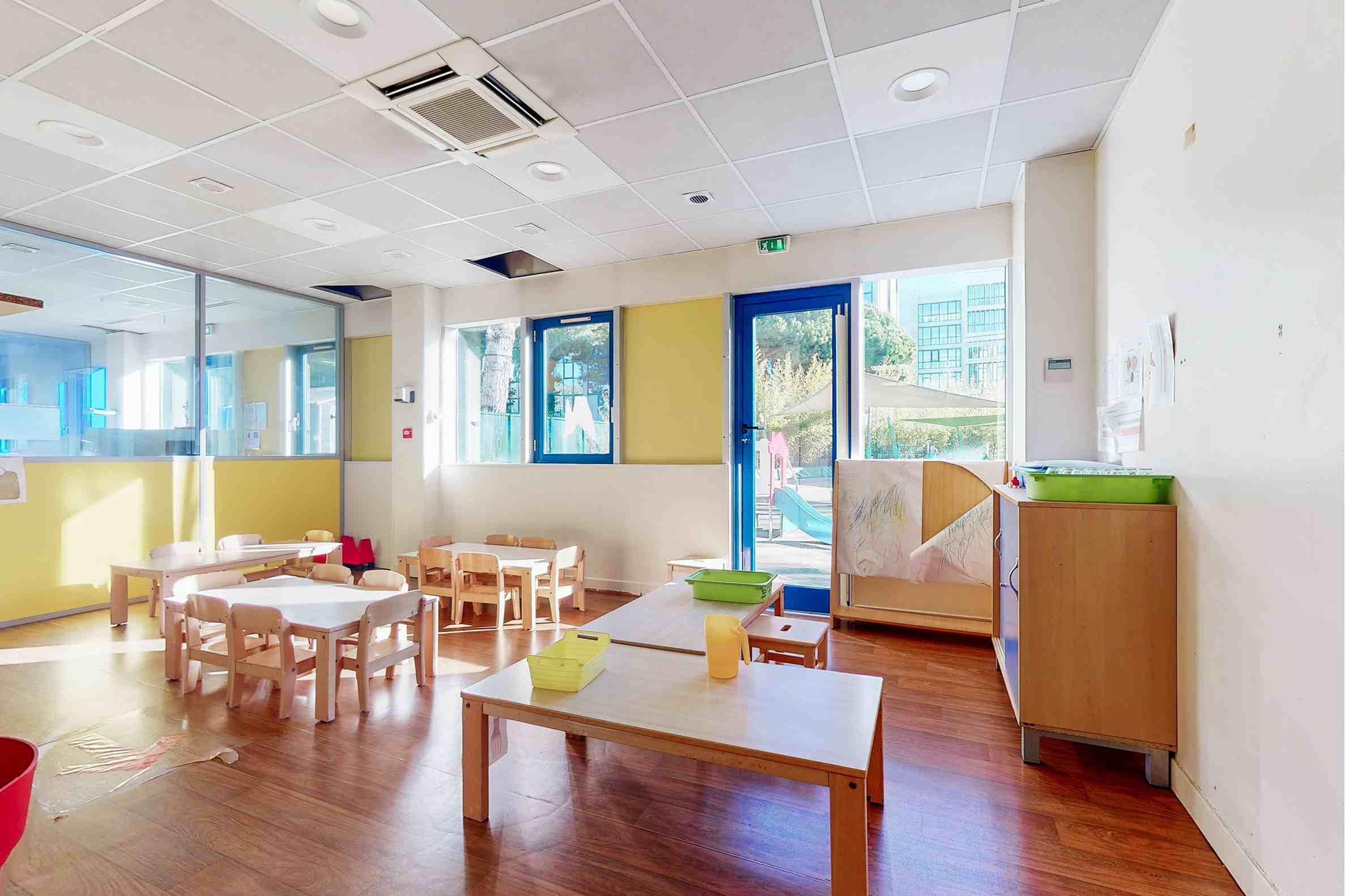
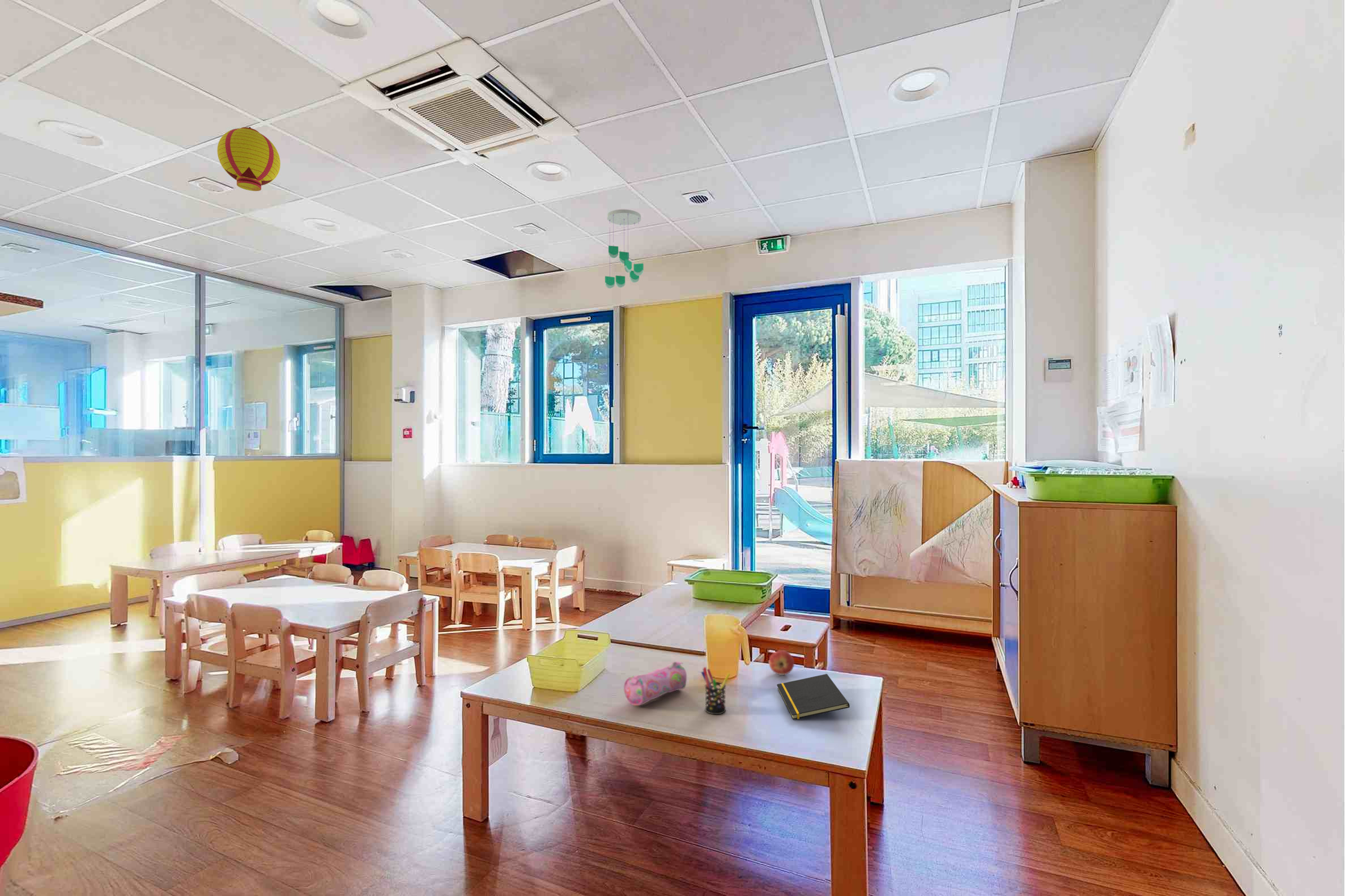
+ pencil case (657, 682)
+ apple (781, 662)
+ ceiling mobile (624, 251)
+ notepad (811, 695)
+ pen holder (714, 689)
+ paper lantern (249, 157)
